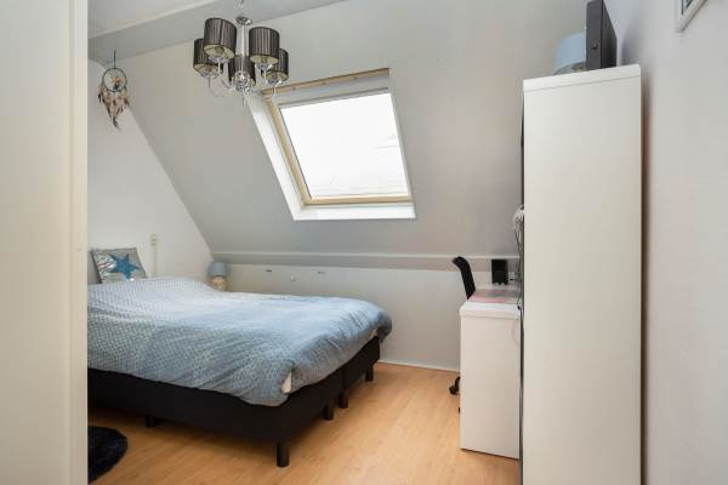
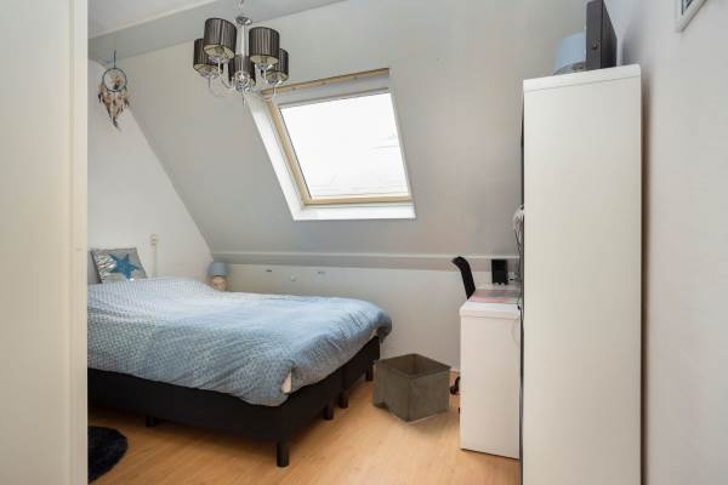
+ storage bin (410, 384)
